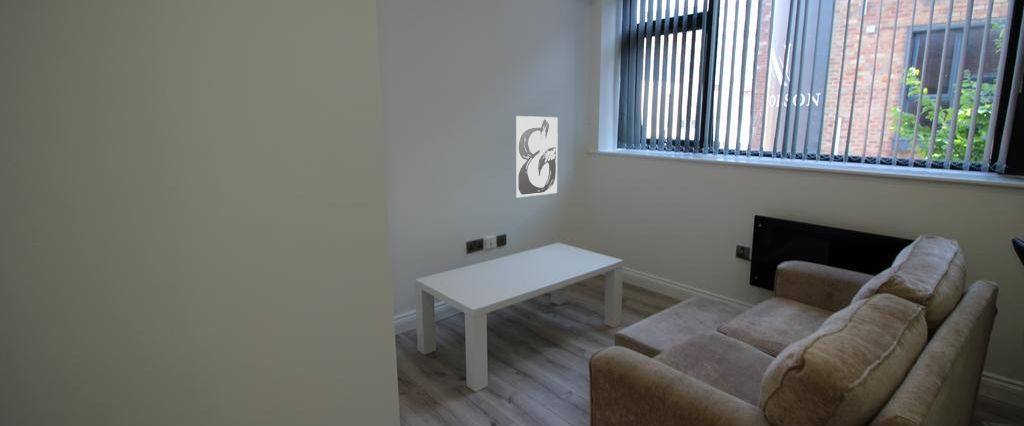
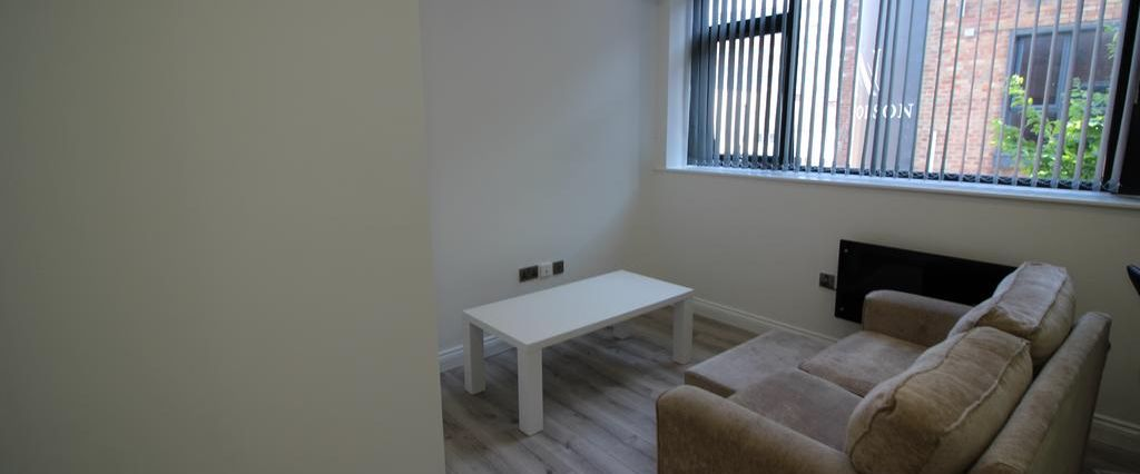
- wall art (537, 156)
